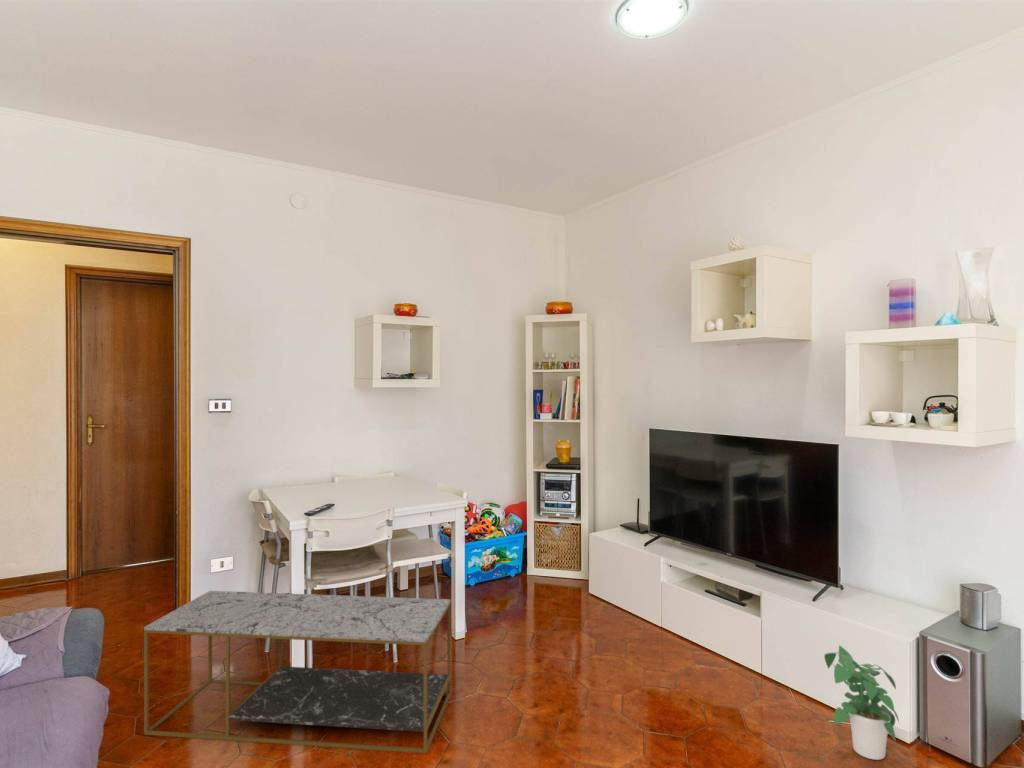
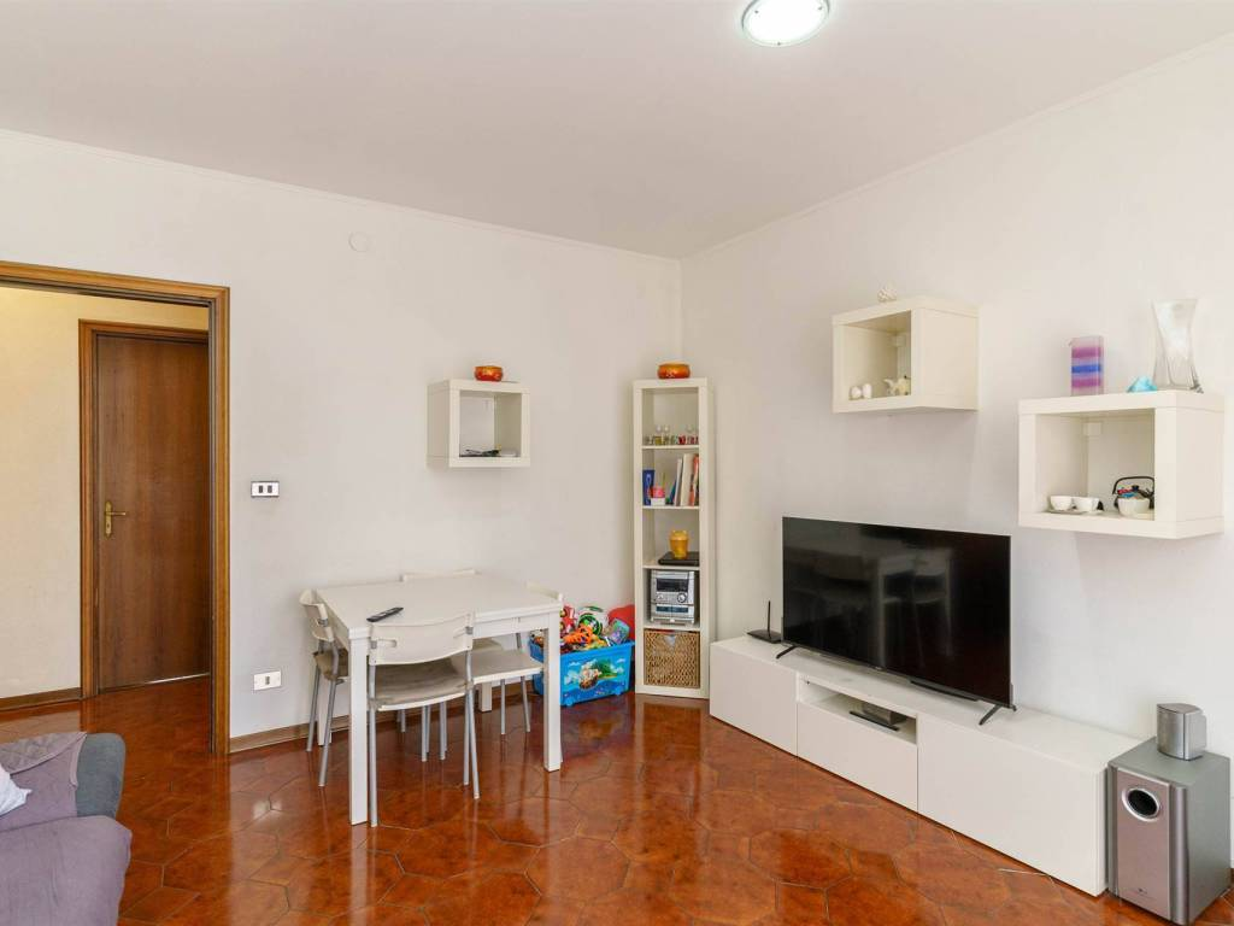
- potted plant (860, 703)
- coffee table (304, 667)
